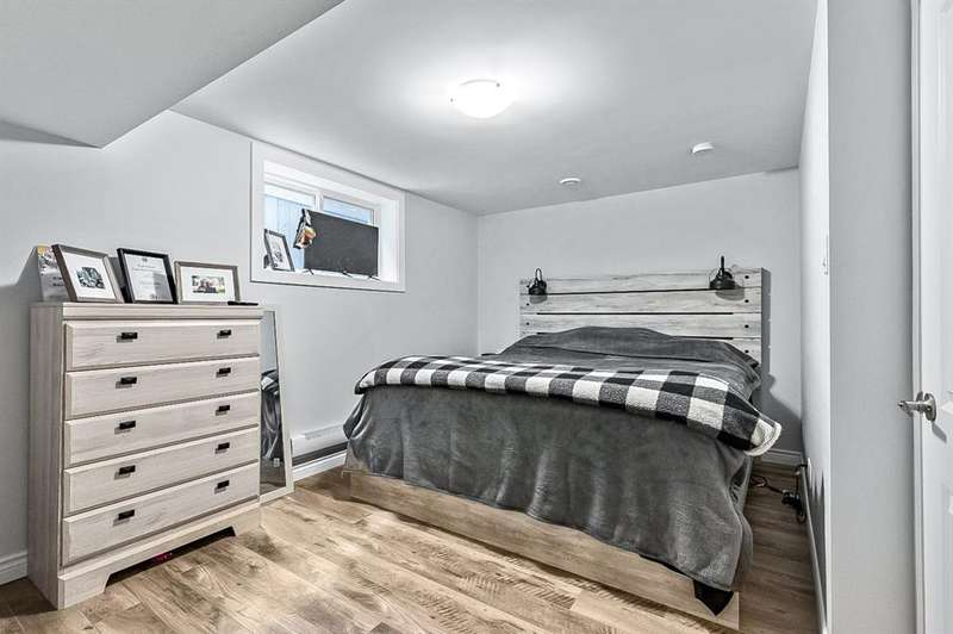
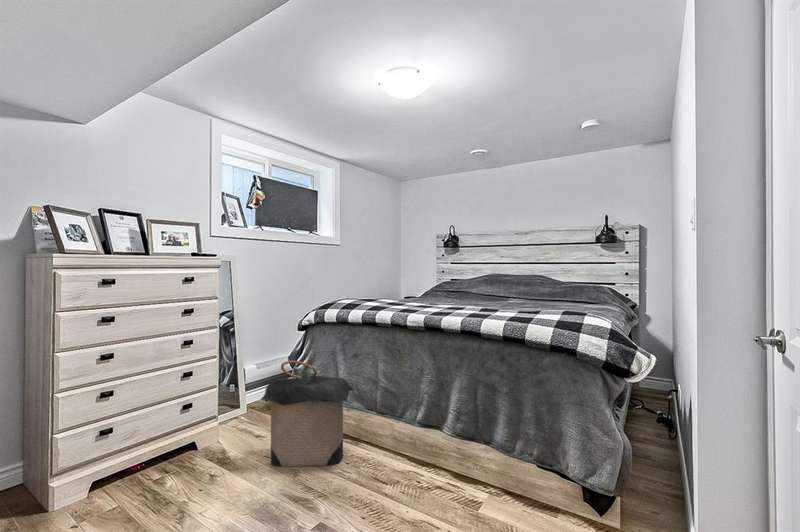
+ laundry hamper (309, 407)
